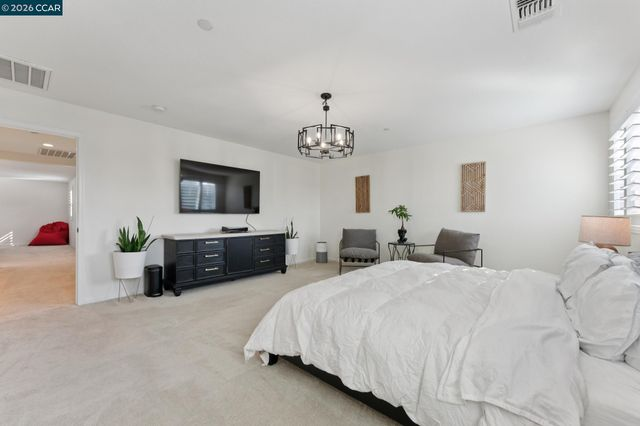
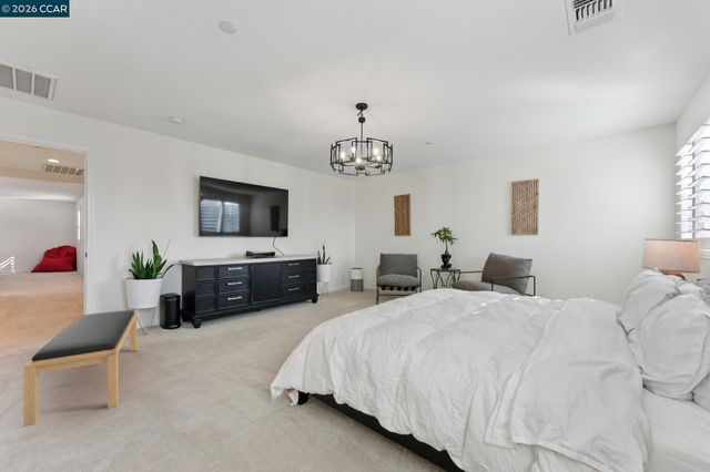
+ bench (94, 351)
